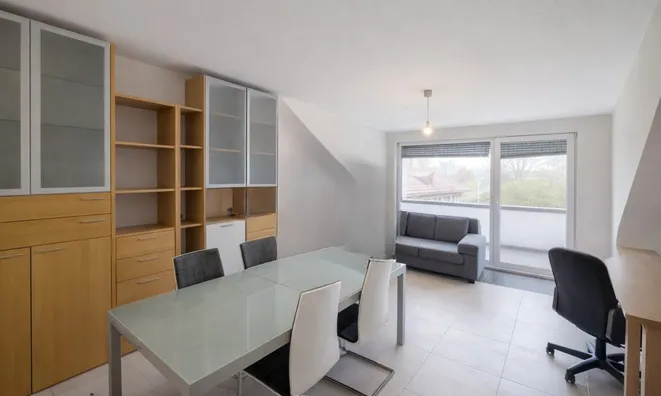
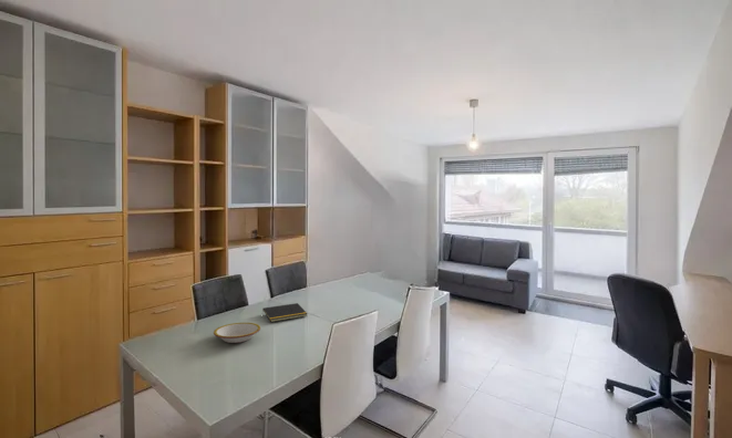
+ notepad (285, 312)
+ bowl (237, 333)
